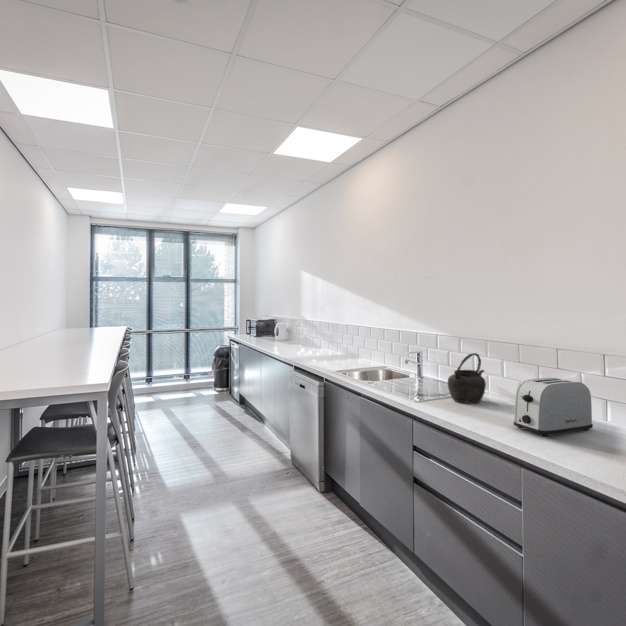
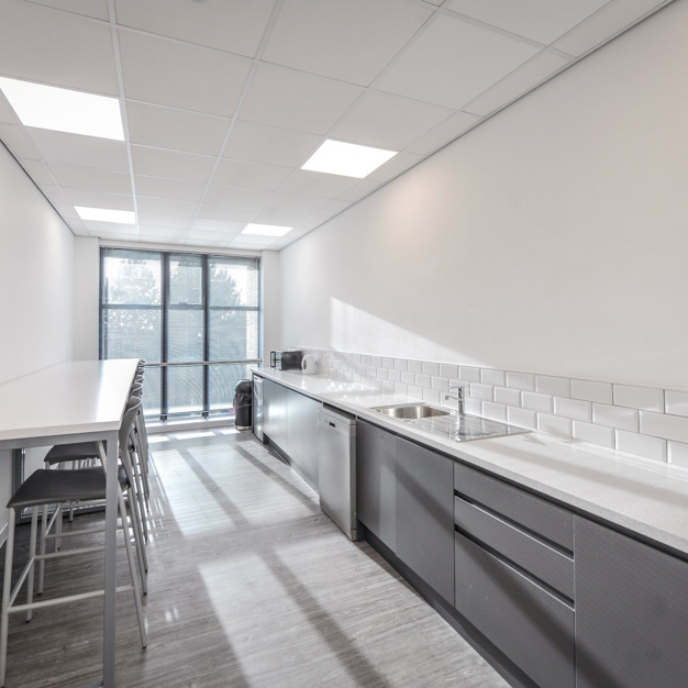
- kettle (470, 376)
- toaster (551, 404)
